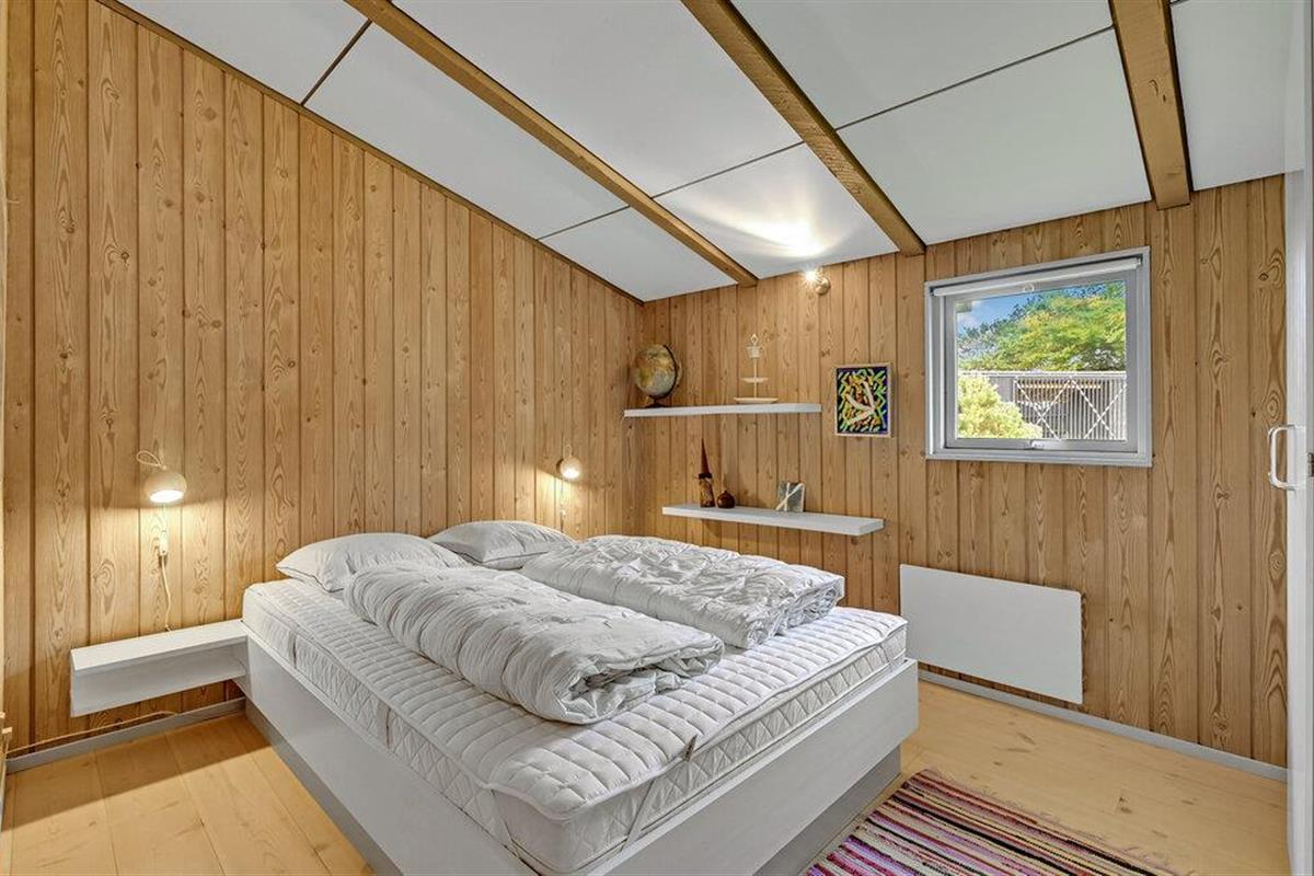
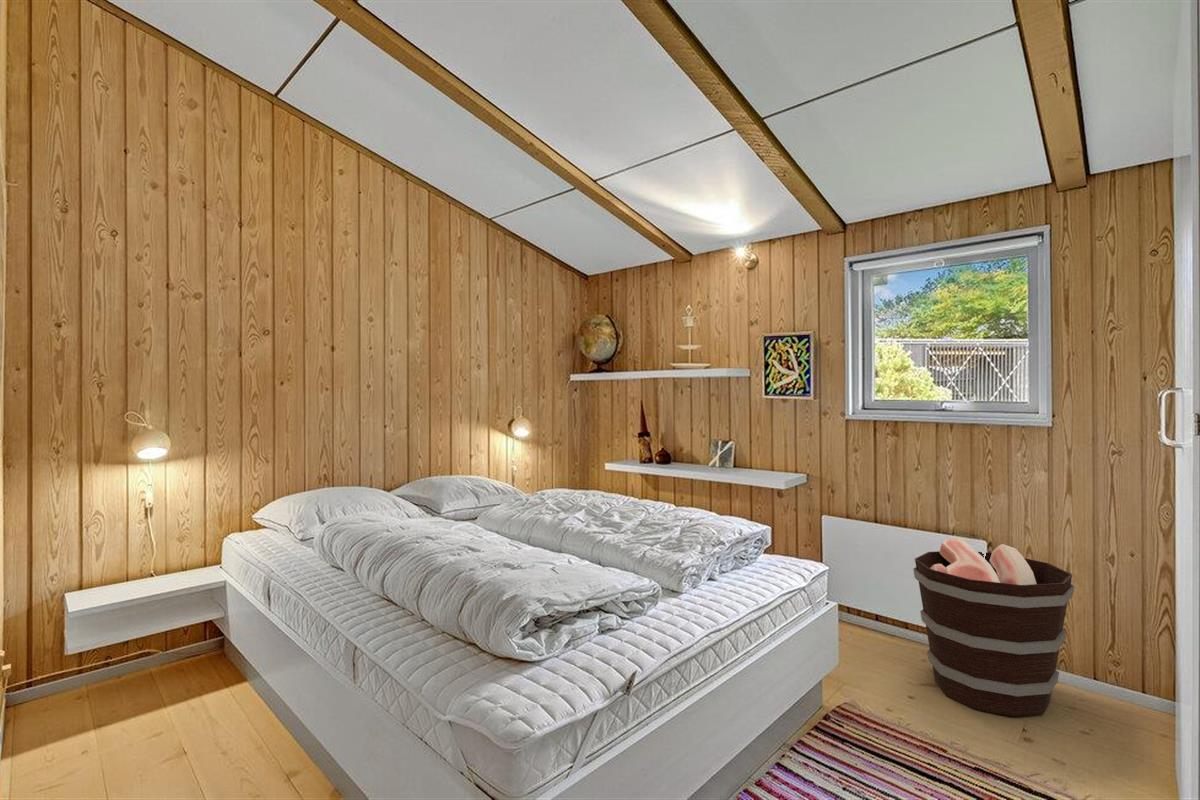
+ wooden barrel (990, 621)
